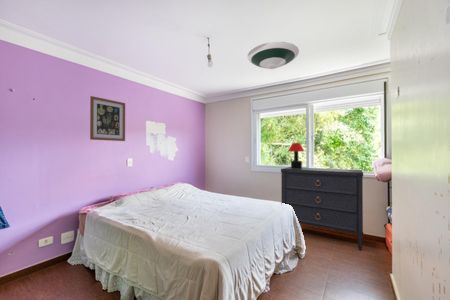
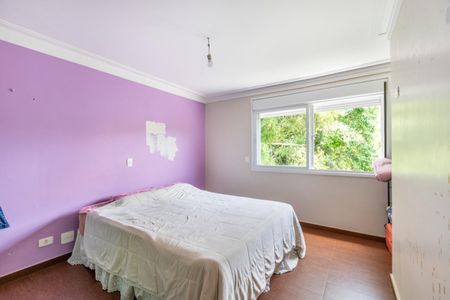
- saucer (272, 61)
- dresser (320, 202)
- wall art (108, 120)
- table lamp (296, 155)
